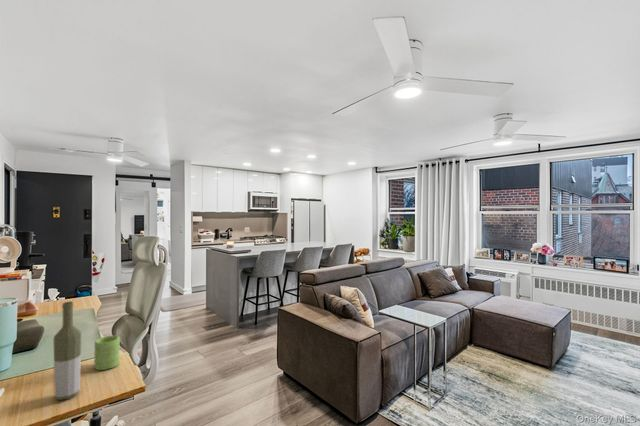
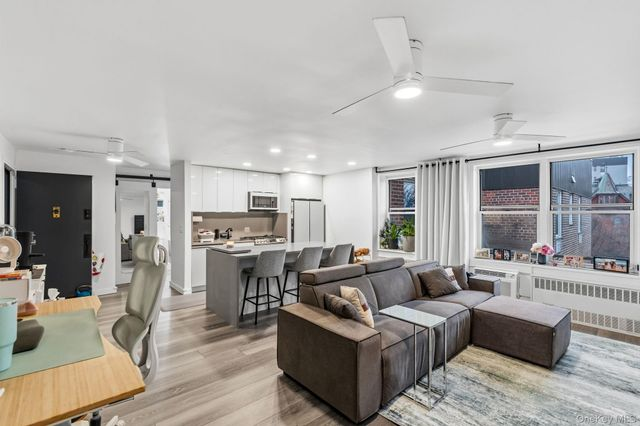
- mug (106, 350)
- bottle (67, 349)
